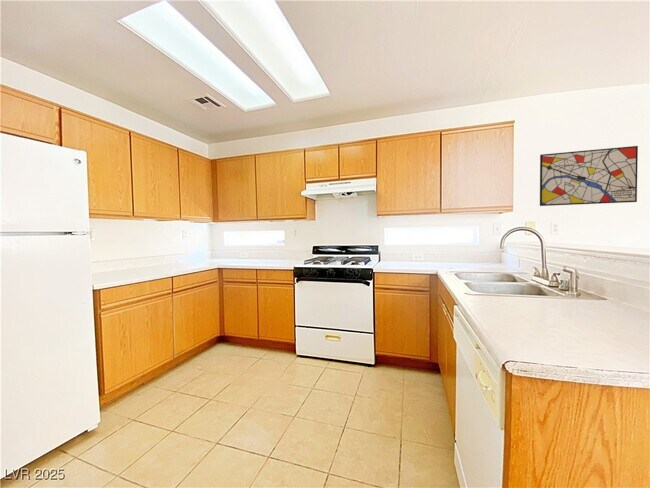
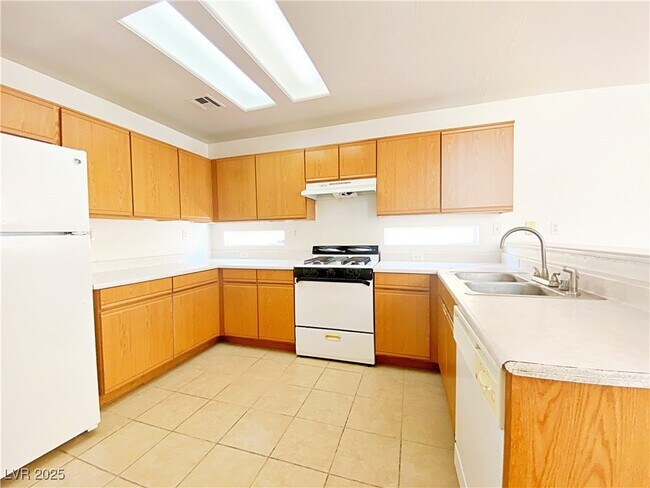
- wall art (586, 177)
